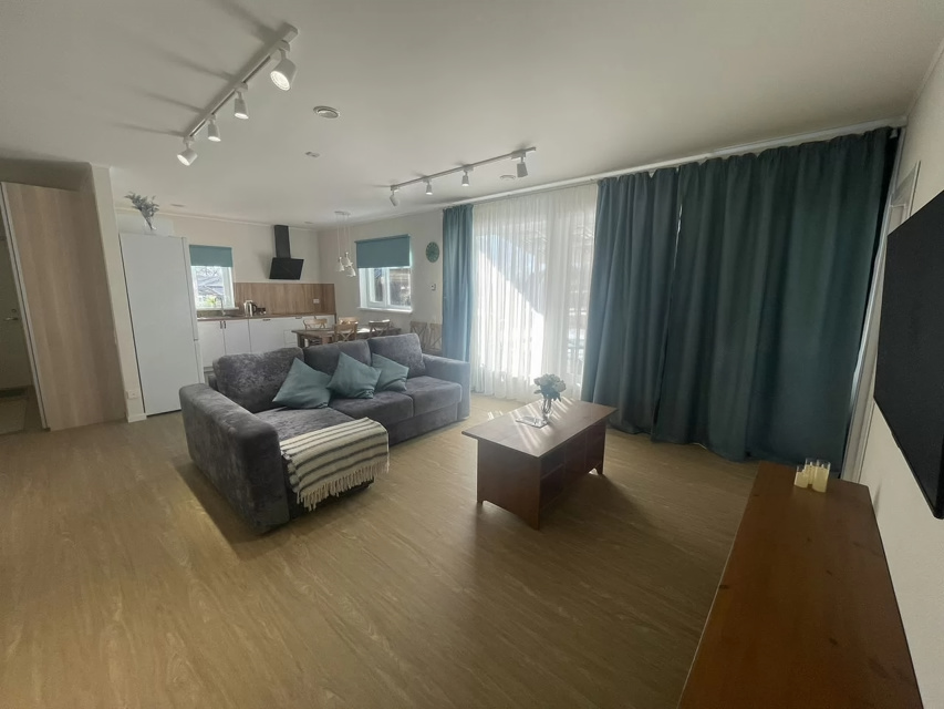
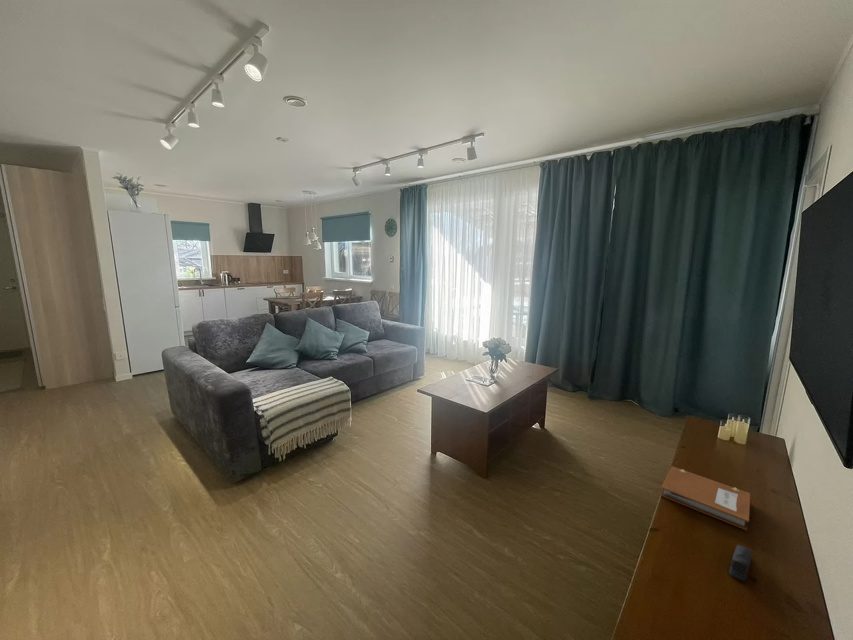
+ notebook (707, 494)
+ stapler (741, 558)
